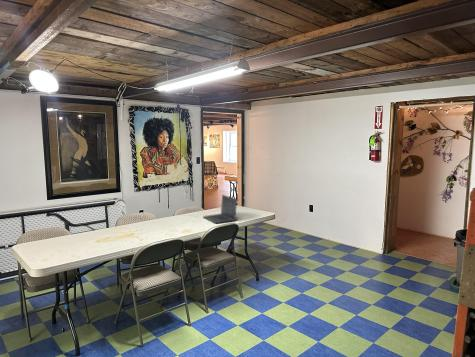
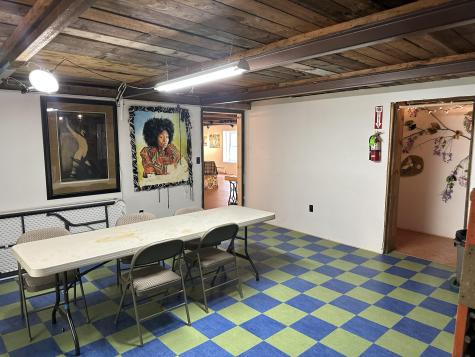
- laptop (221, 208)
